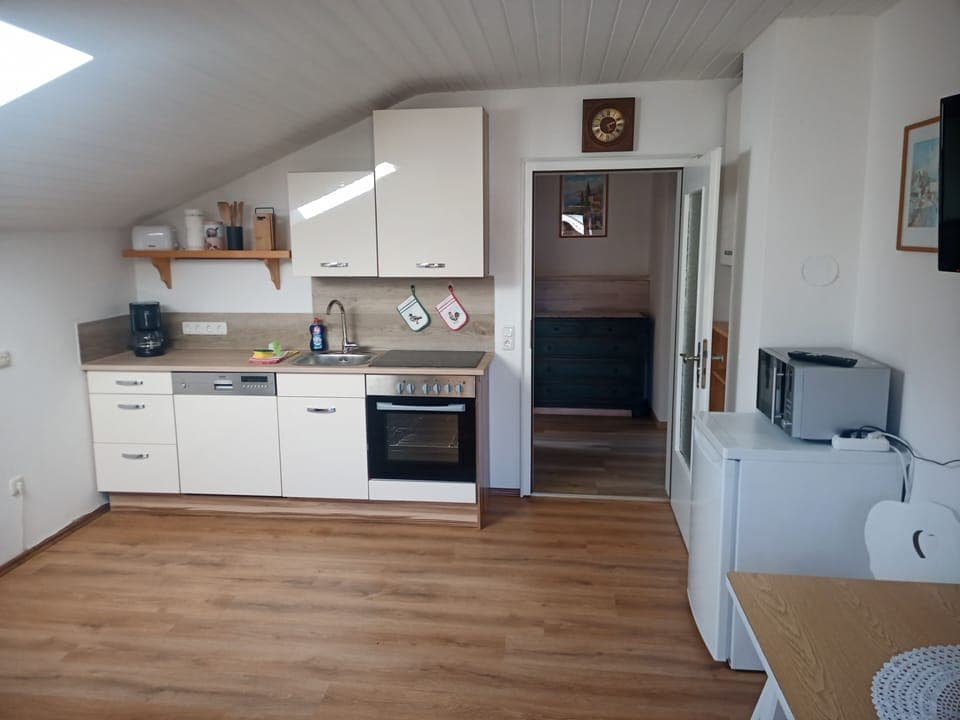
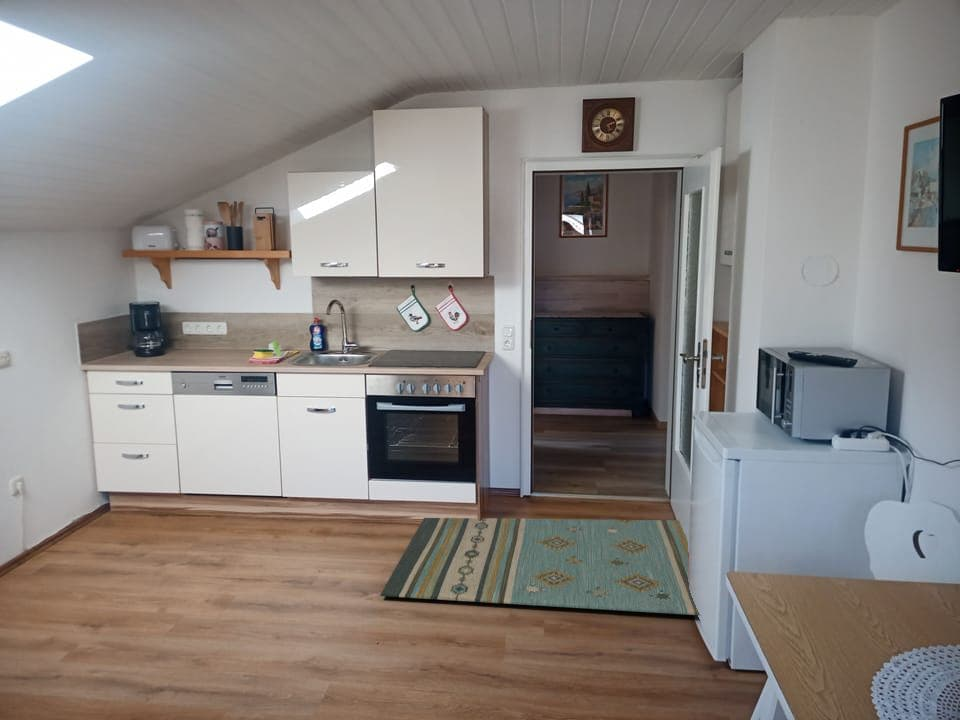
+ rug (594, 545)
